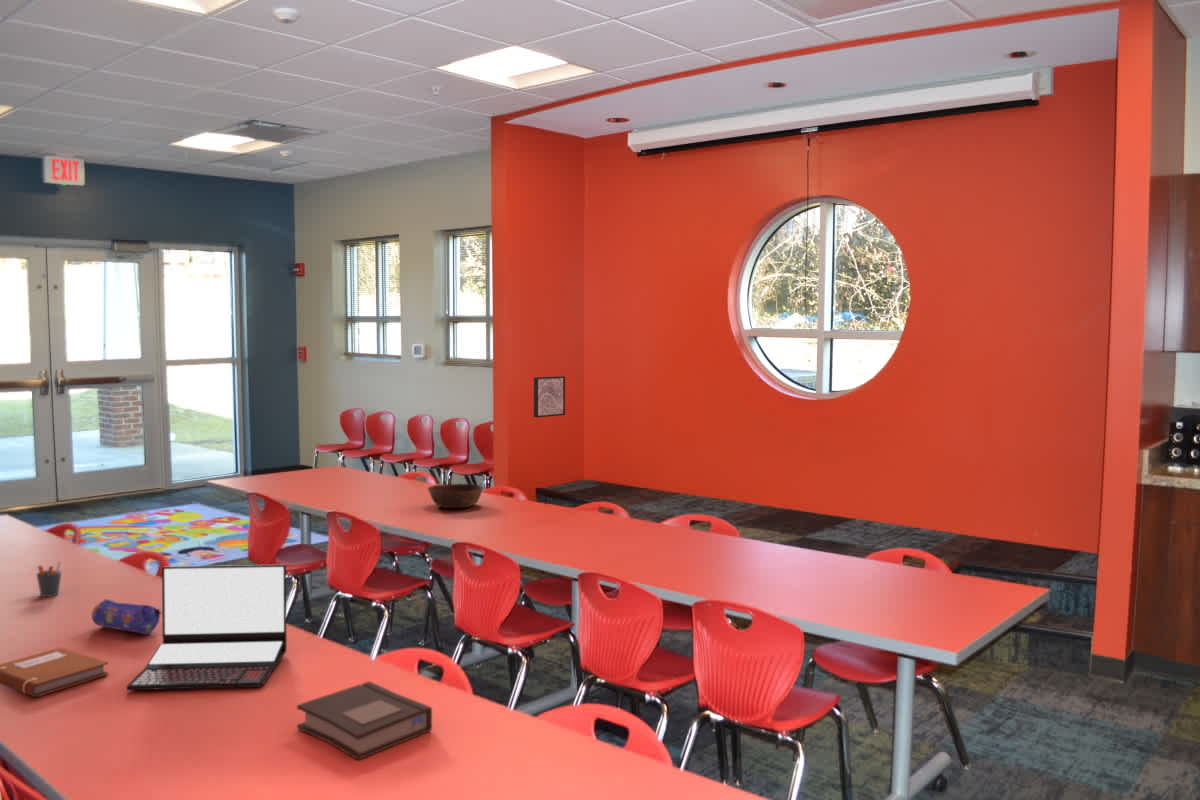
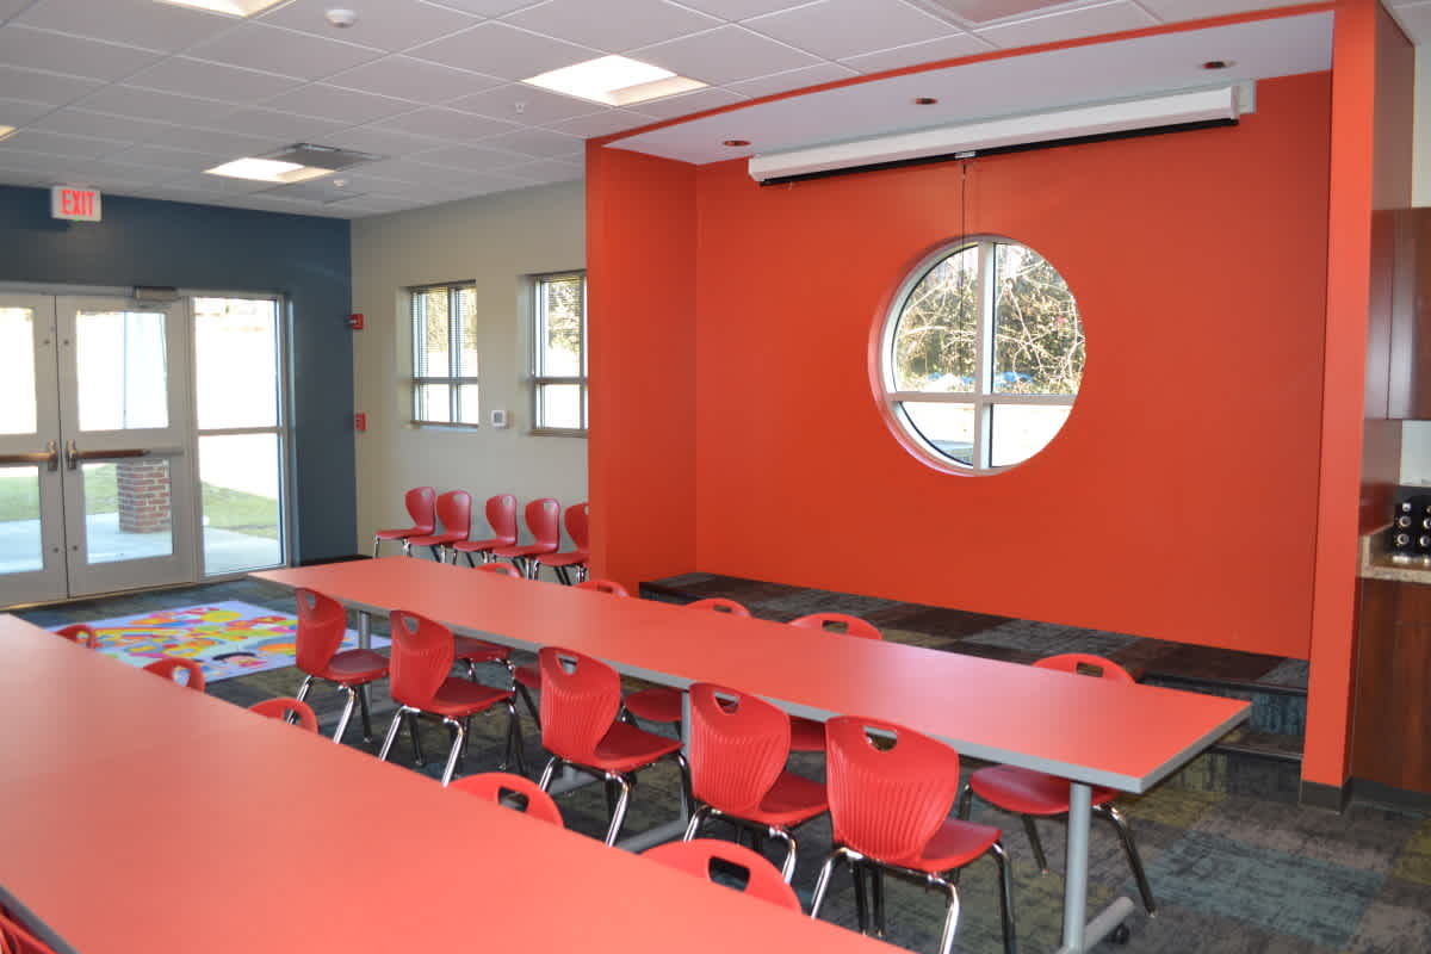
- bowl (455, 496)
- laptop (210, 624)
- pen holder (48, 577)
- book (364, 717)
- notebook (46, 670)
- wall art (549, 396)
- pencil case (126, 615)
